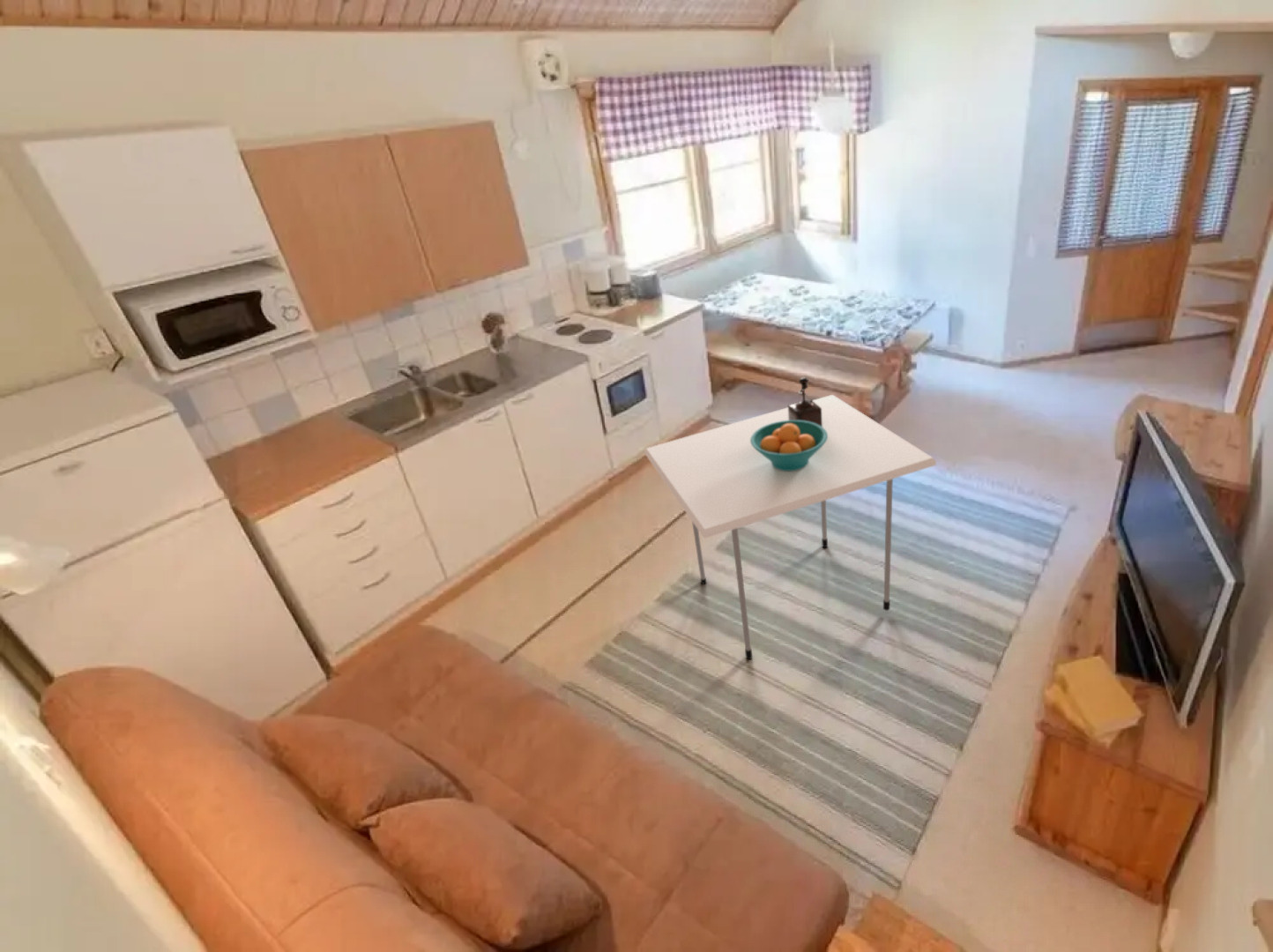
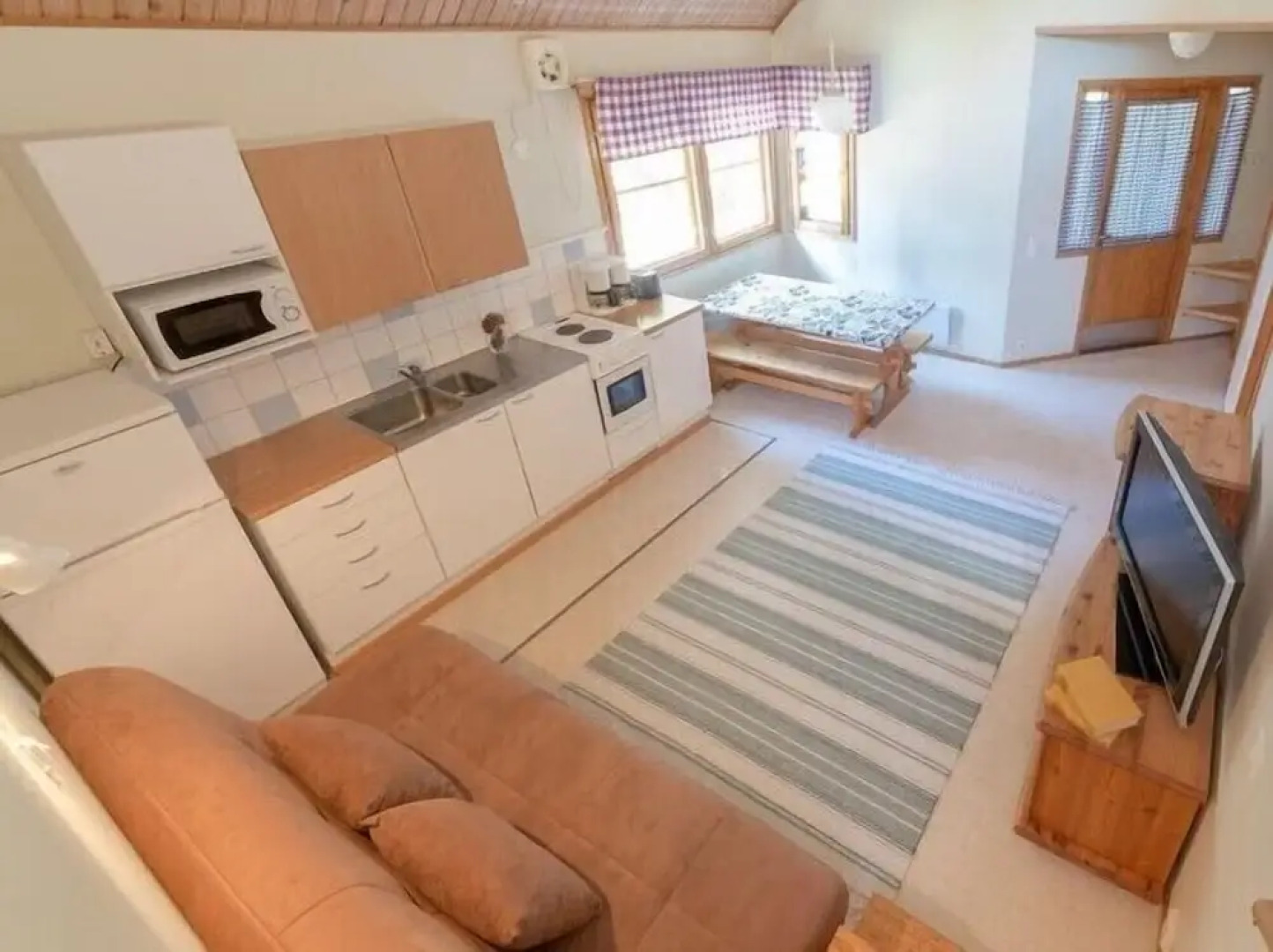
- dining table (780, 514)
- fruit bowl (788, 443)
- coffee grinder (802, 404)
